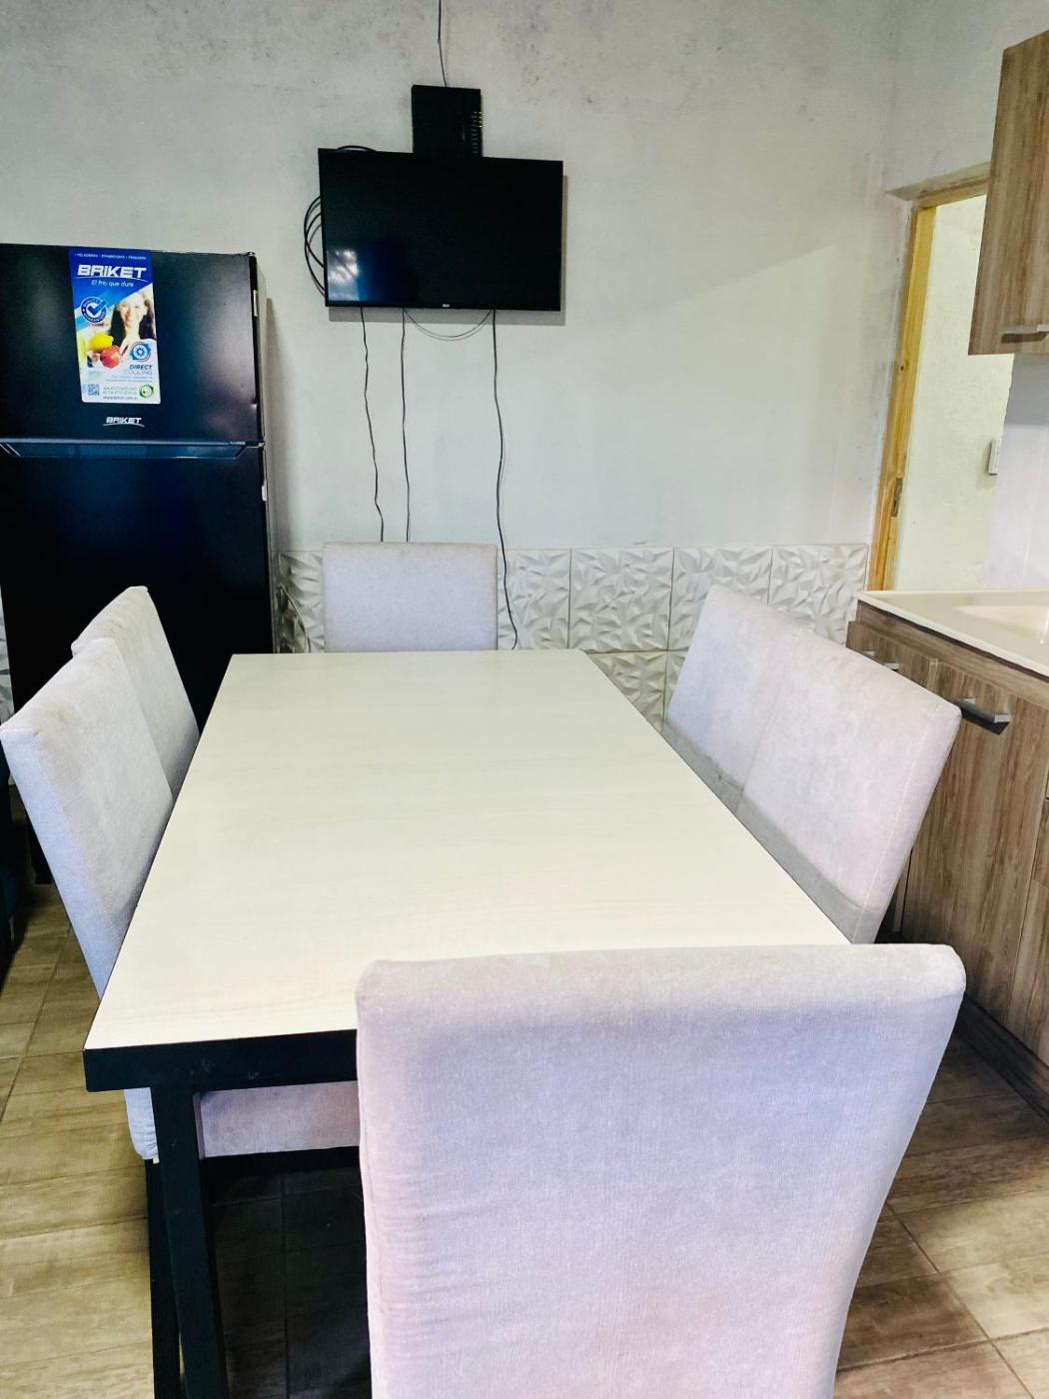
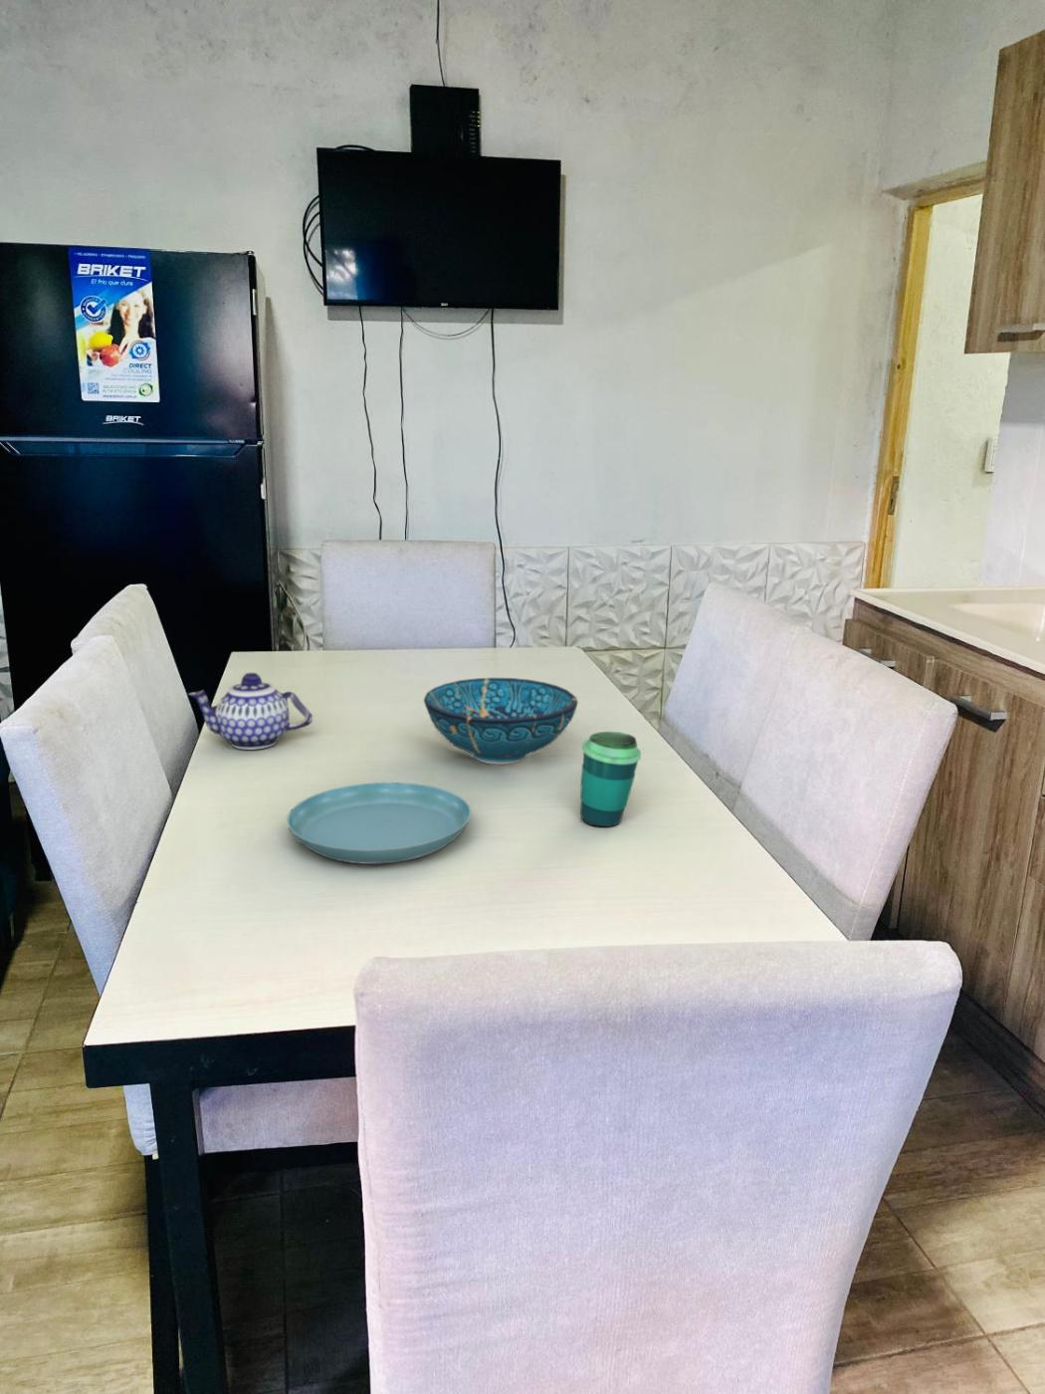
+ cup (610, 779)
+ decorative bowl (499, 726)
+ saucer (380, 823)
+ teapot (250, 708)
